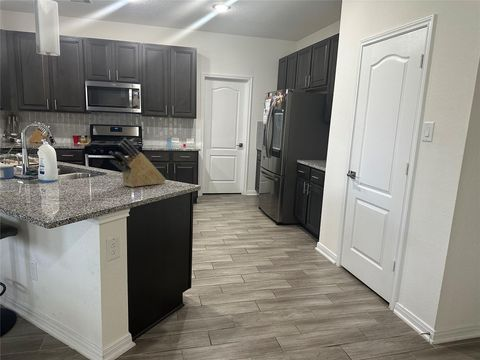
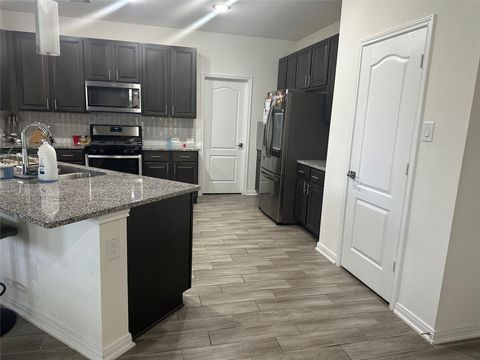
- knife block (138, 161)
